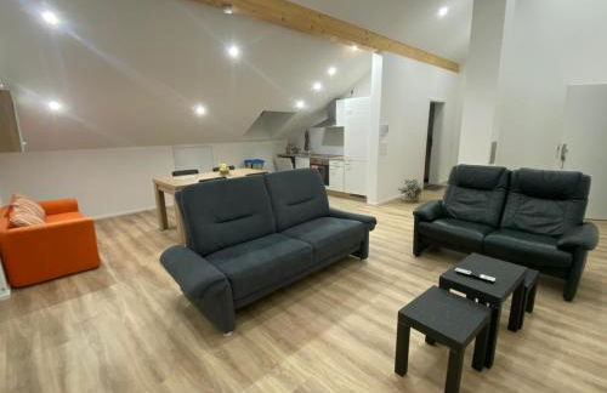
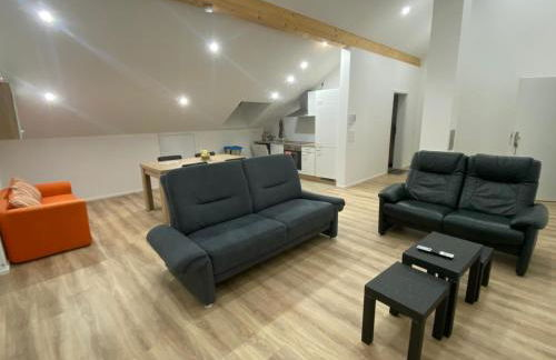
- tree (409, 189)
